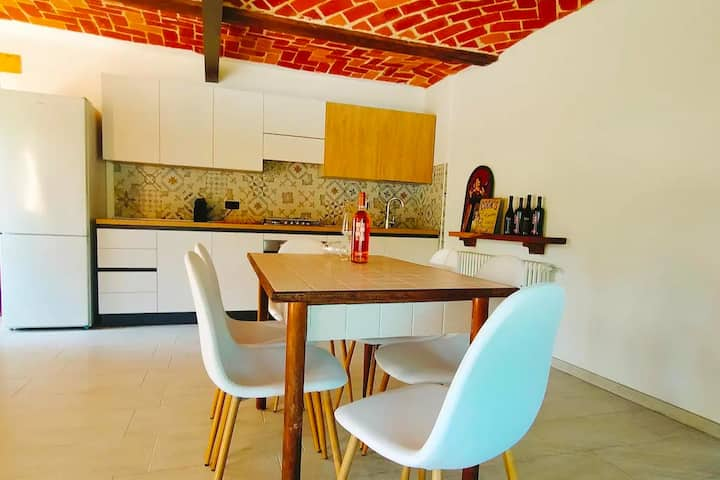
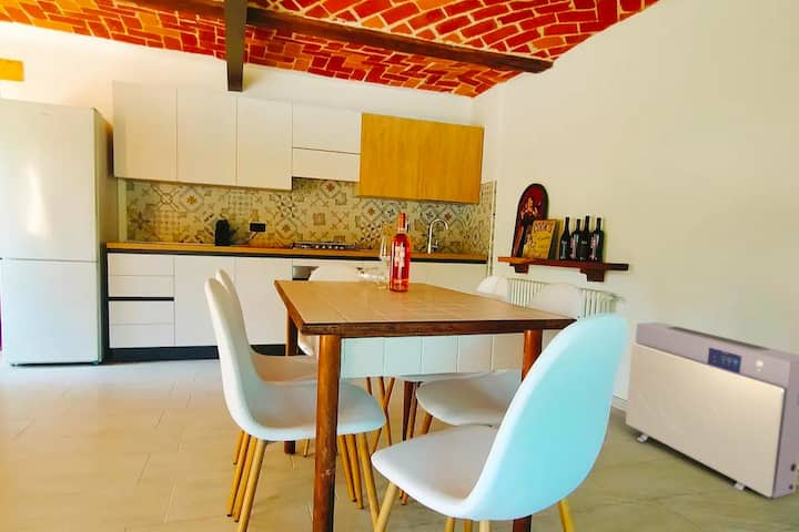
+ air purifier (708, 399)
